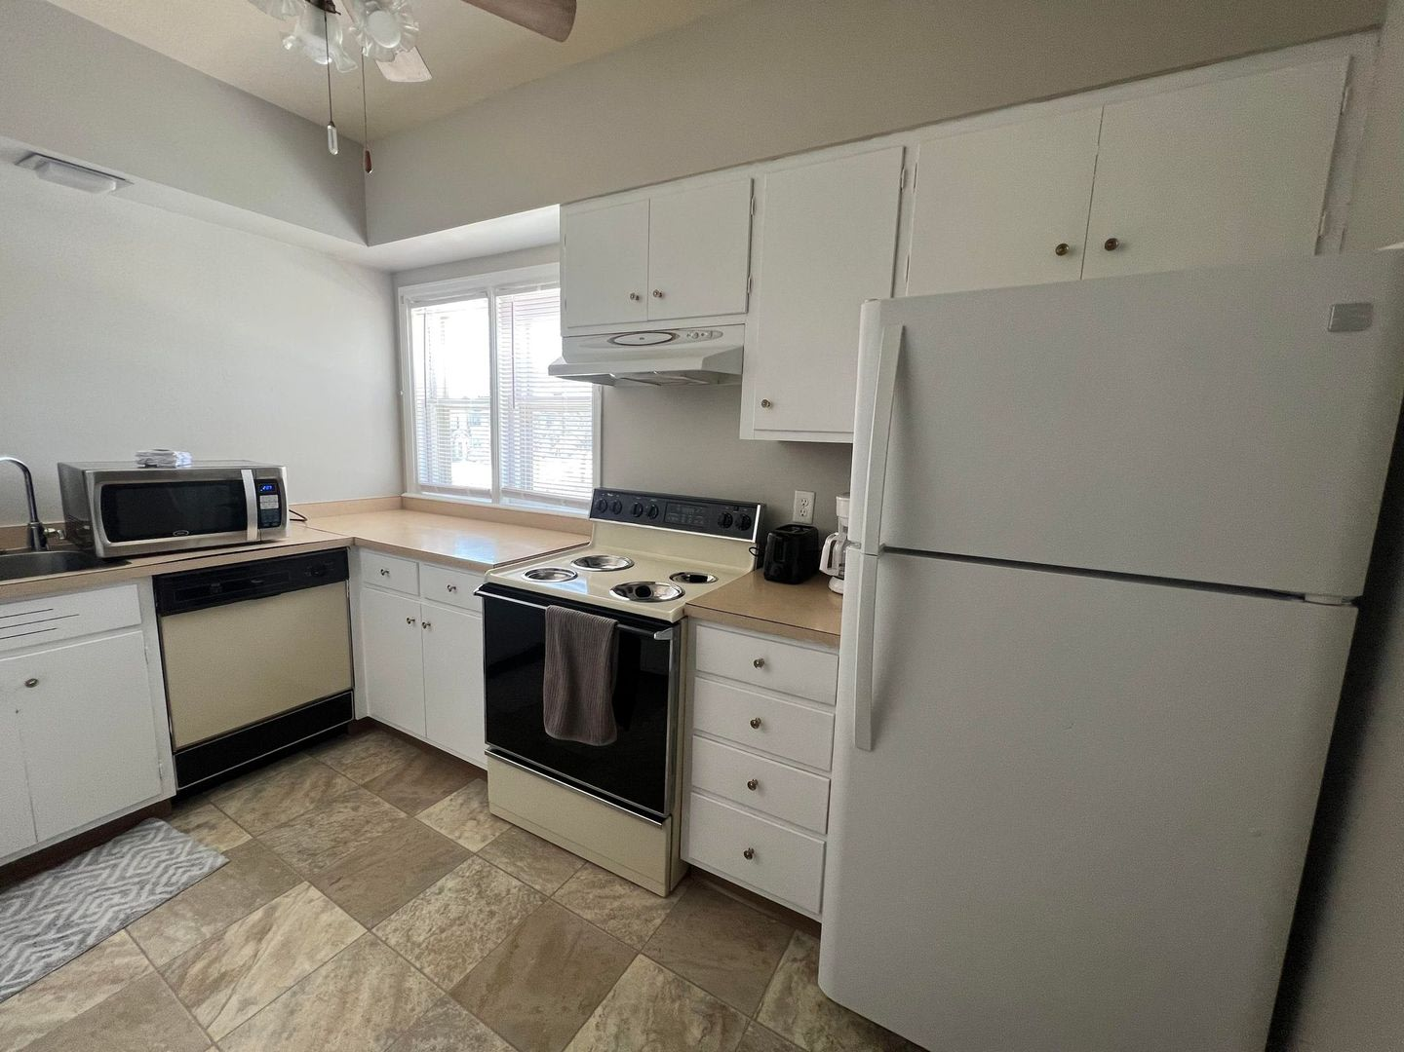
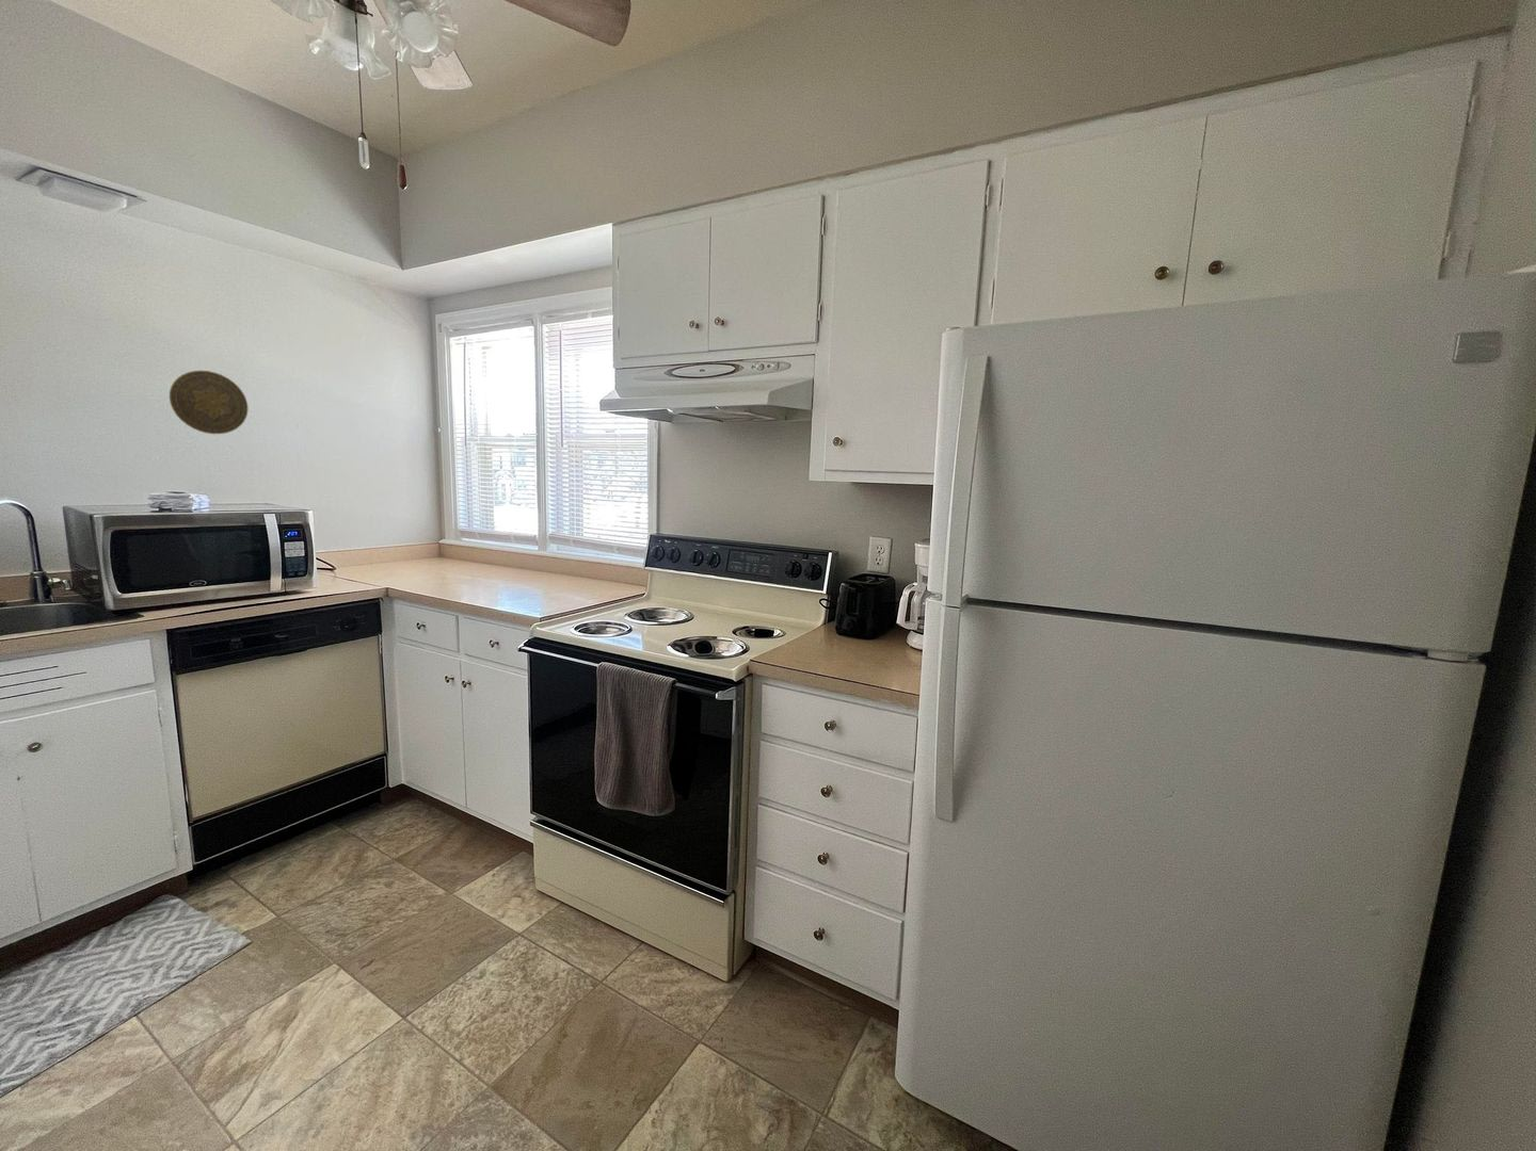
+ decorative plate (212, 401)
